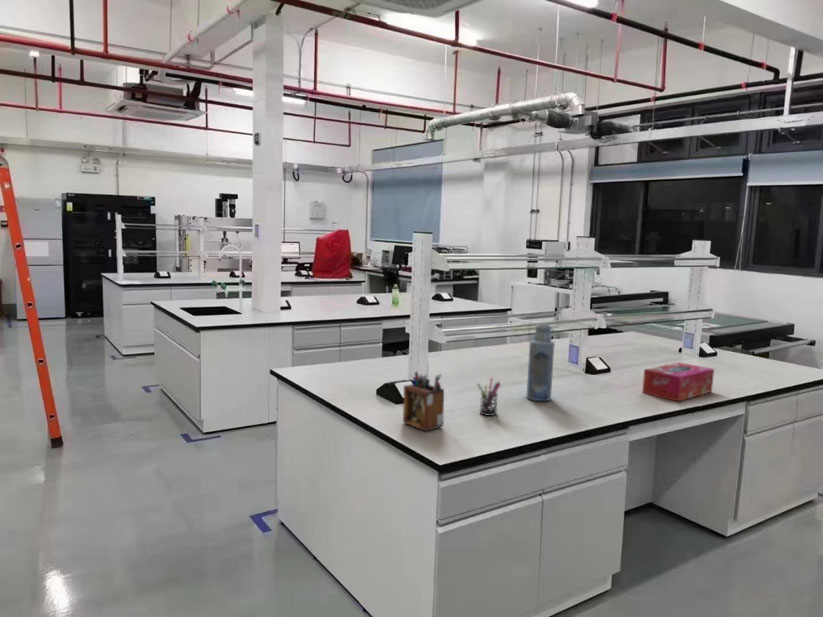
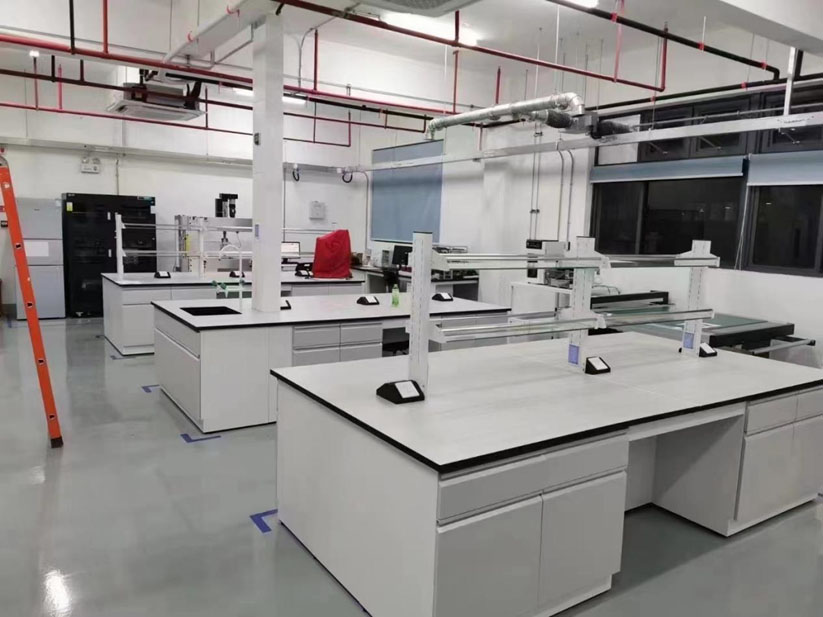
- bottle (540, 361)
- pen holder (487, 396)
- tissue box (678, 380)
- desk organizer (423, 399)
